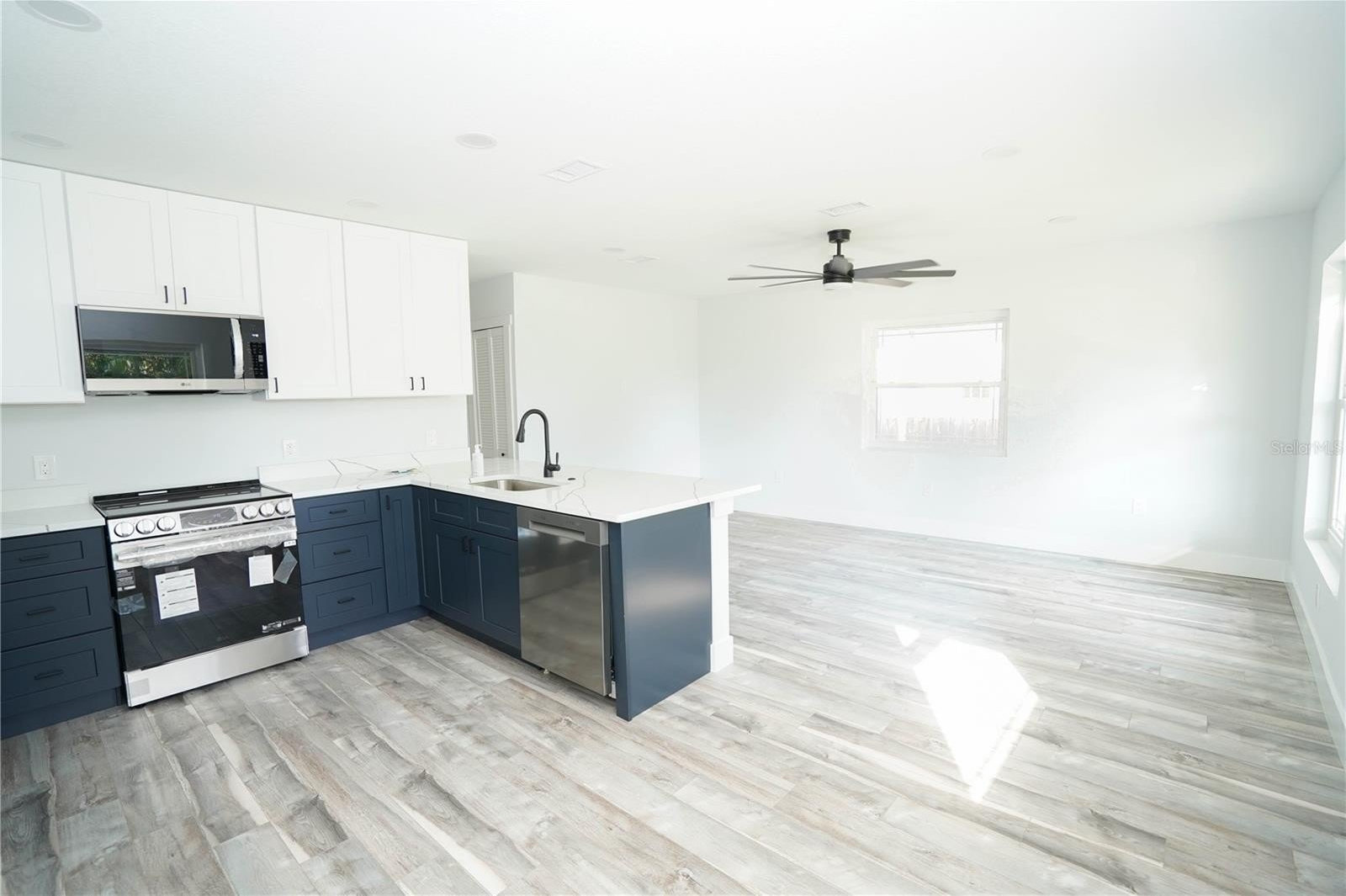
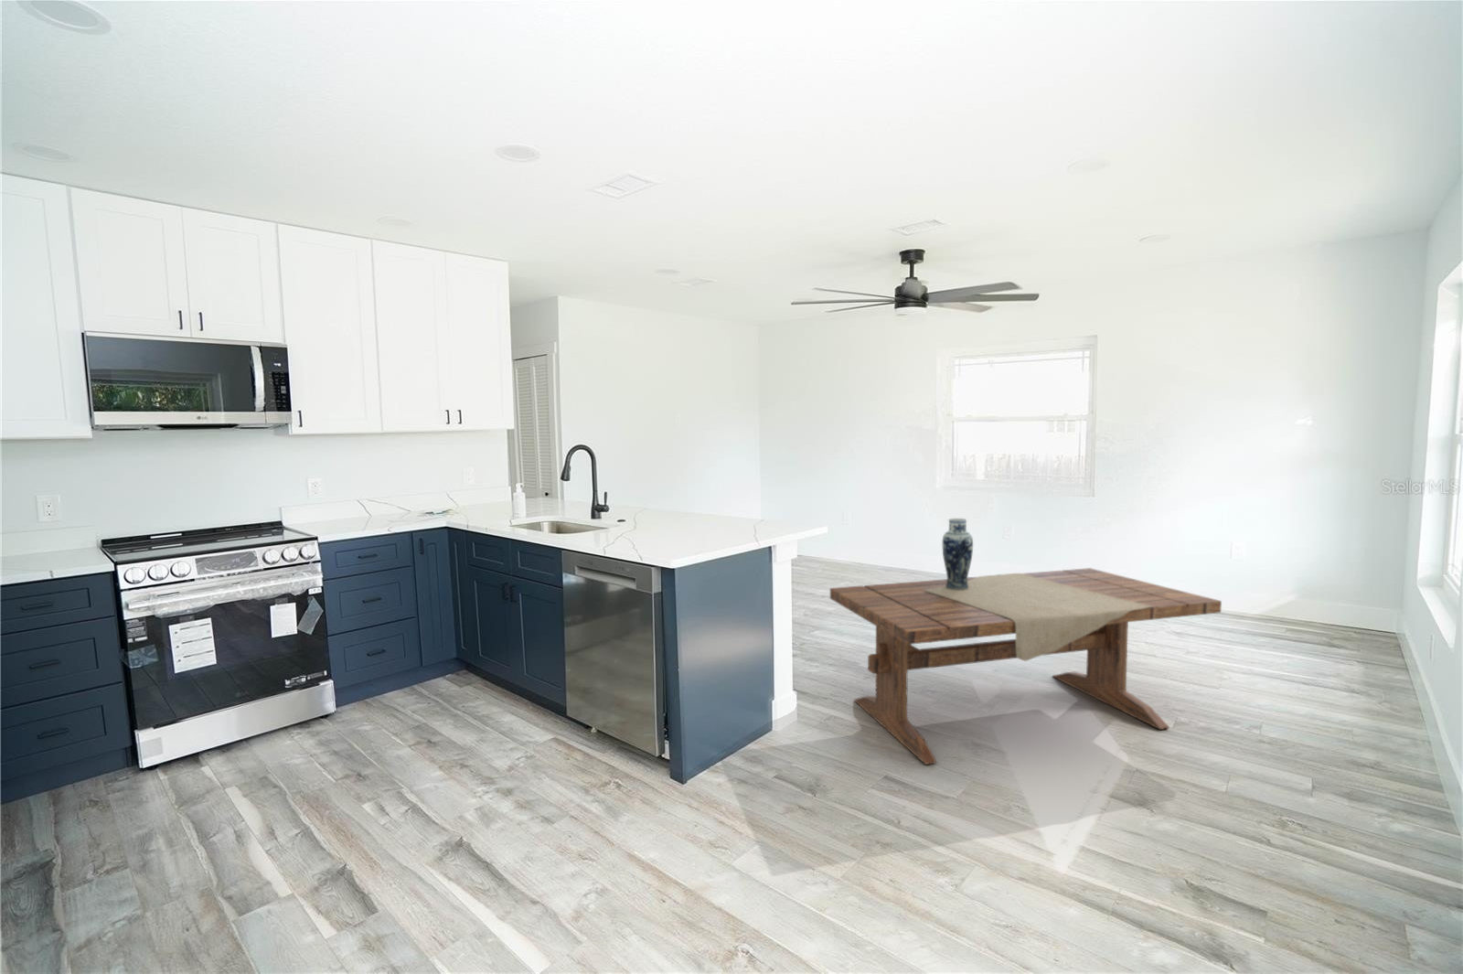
+ vase (958, 553)
+ dining table (1014, 654)
